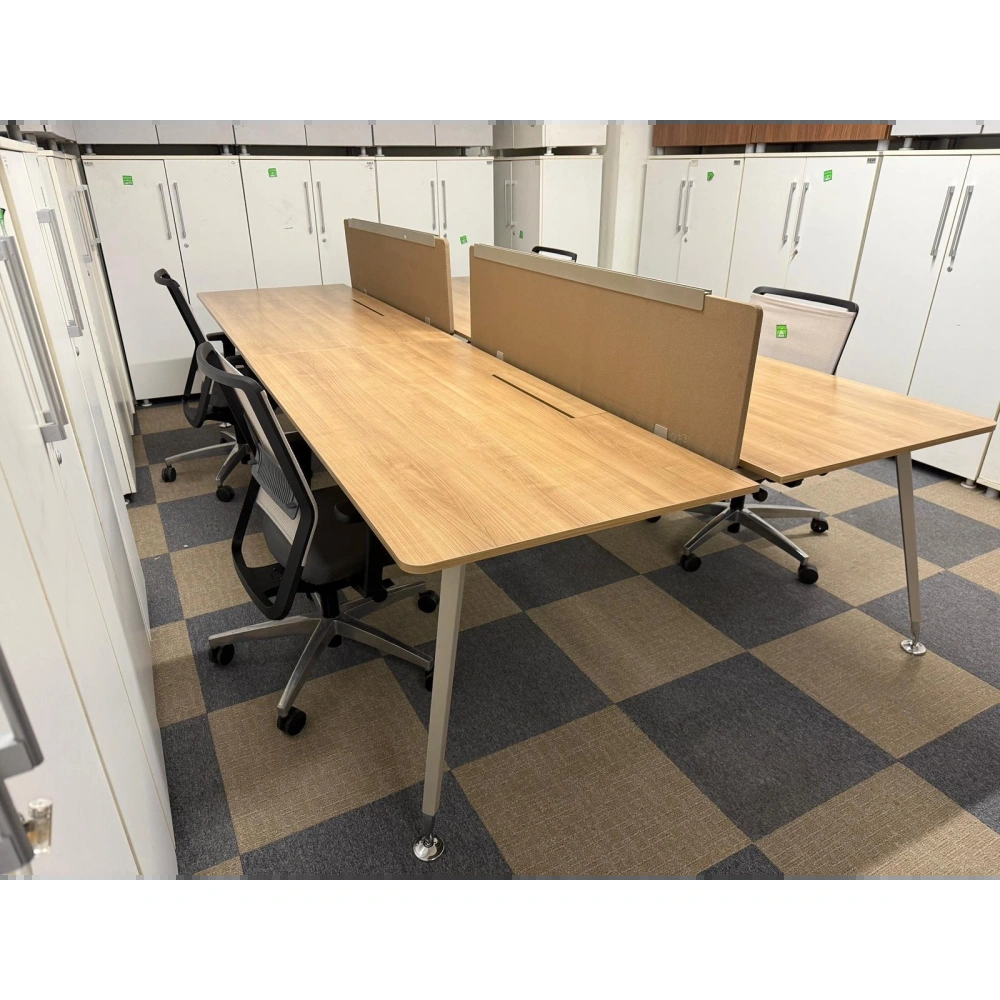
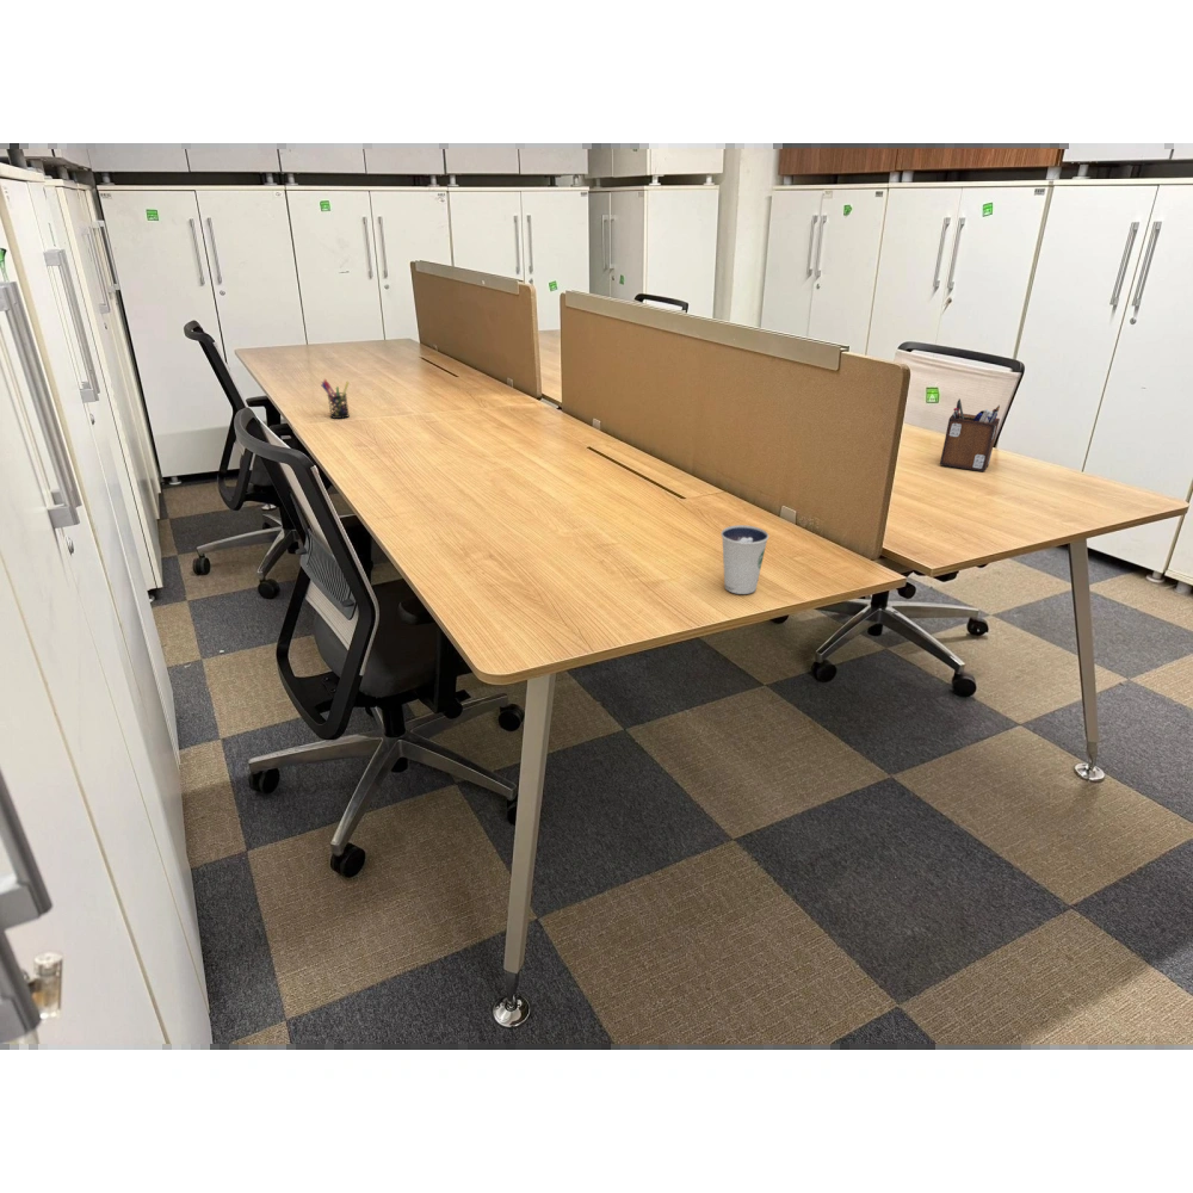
+ desk organizer (971, 432)
+ pen holder (336, 397)
+ dixie cup (742, 561)
